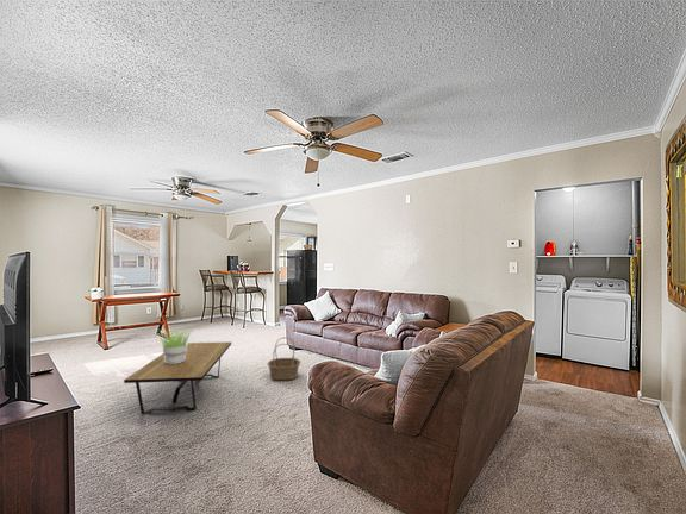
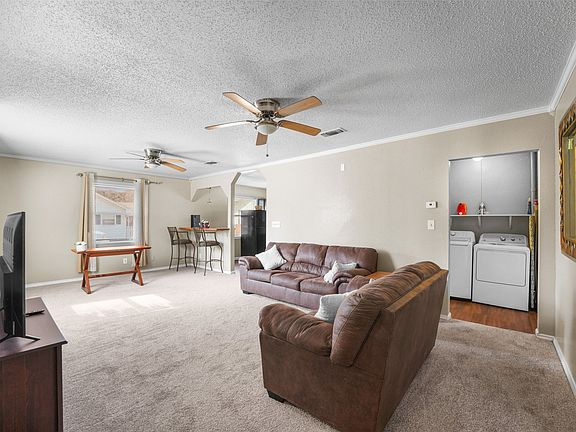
- basket (283, 358)
- potted plant (174, 346)
- coffee table (187, 374)
